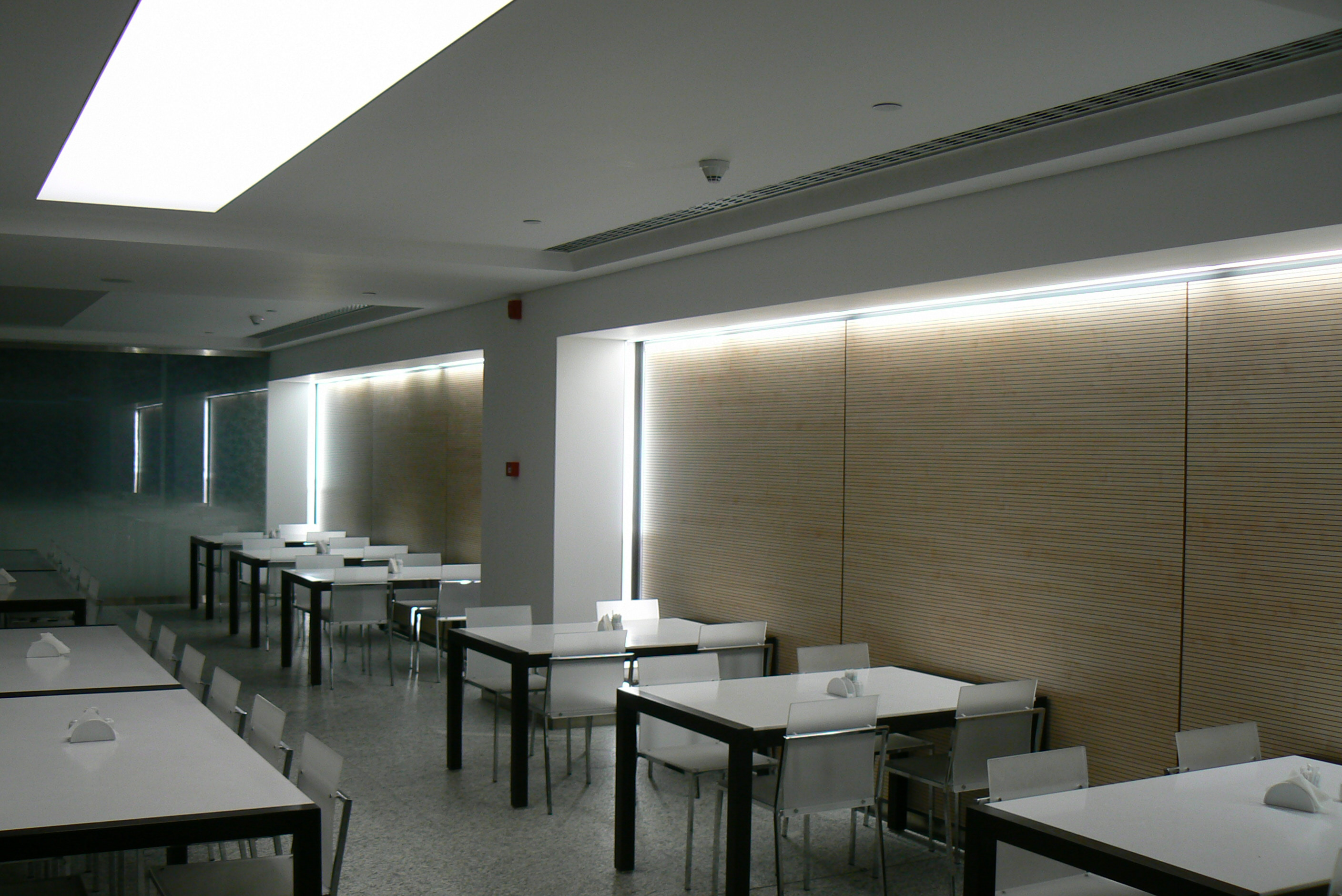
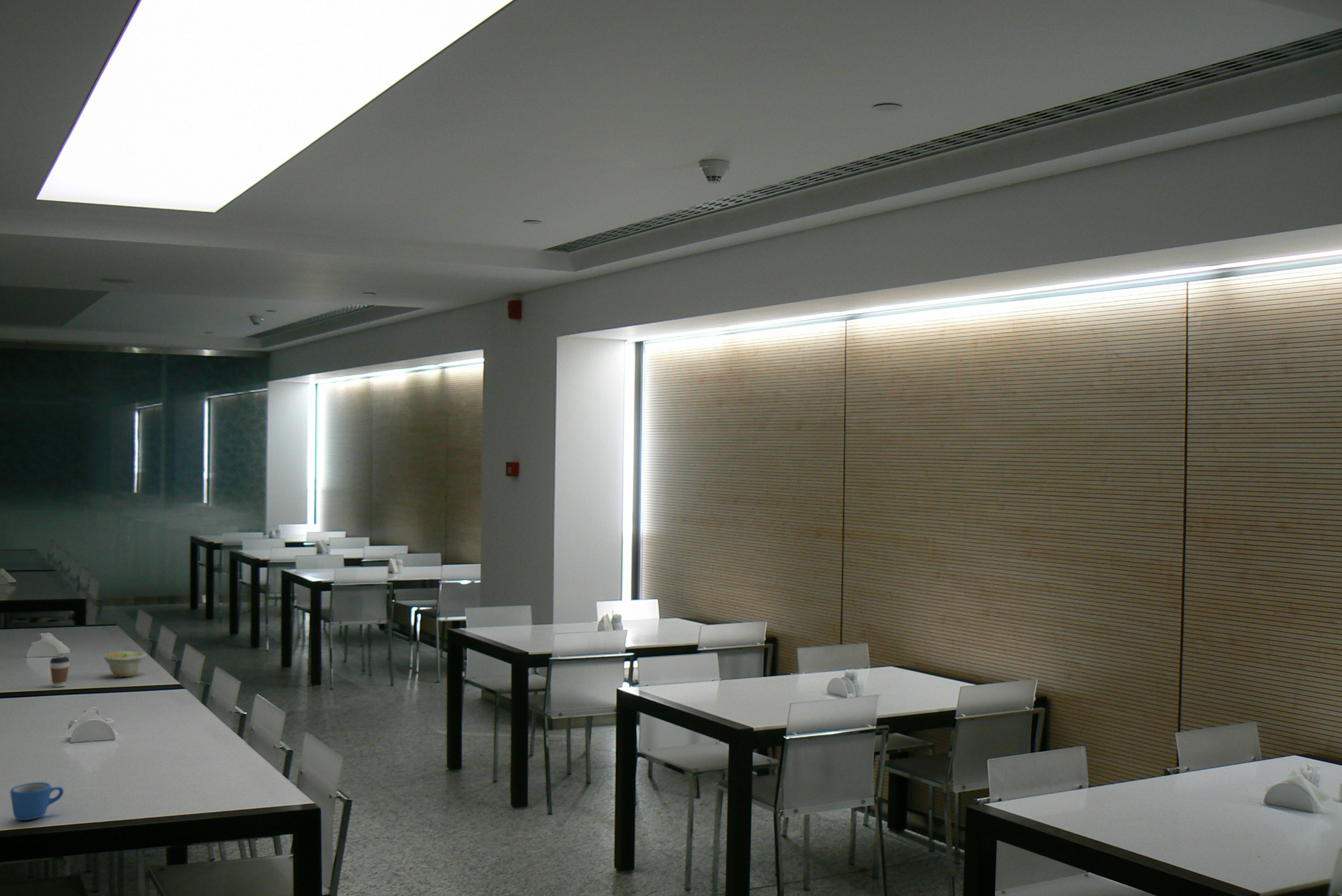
+ mug (37, 801)
+ coffee cup (60, 672)
+ bowl (125, 664)
